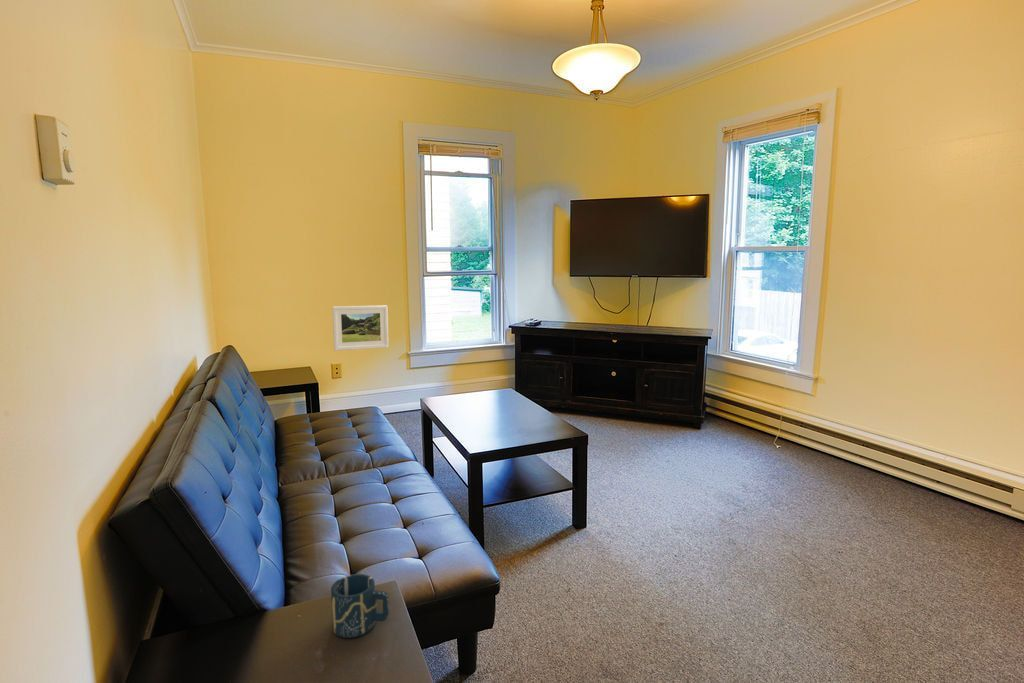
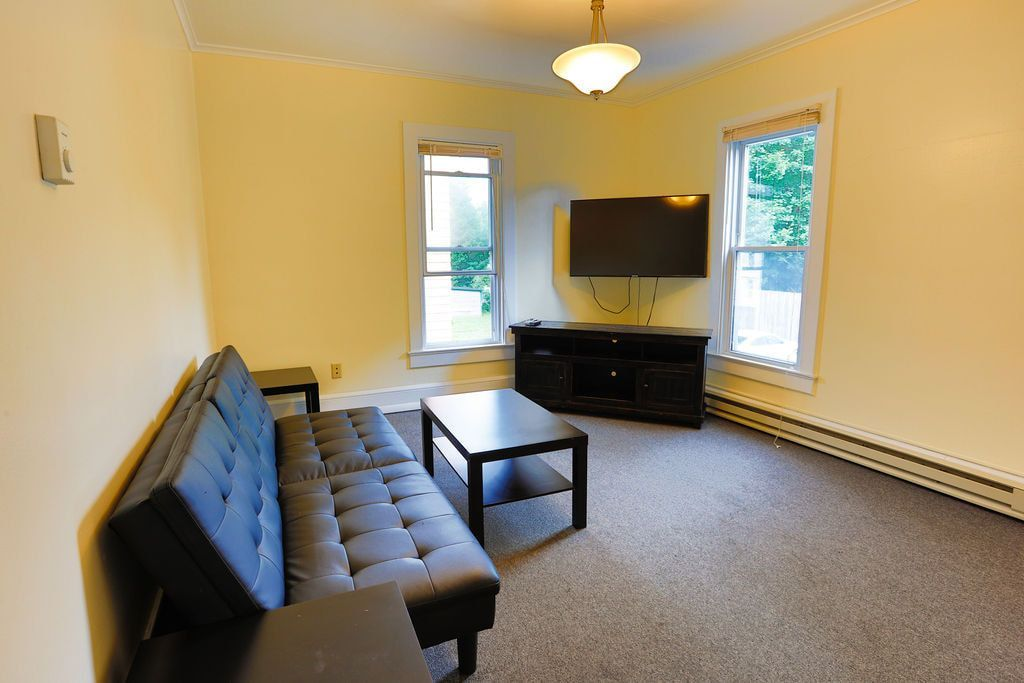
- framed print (361, 327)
- cup (360, 605)
